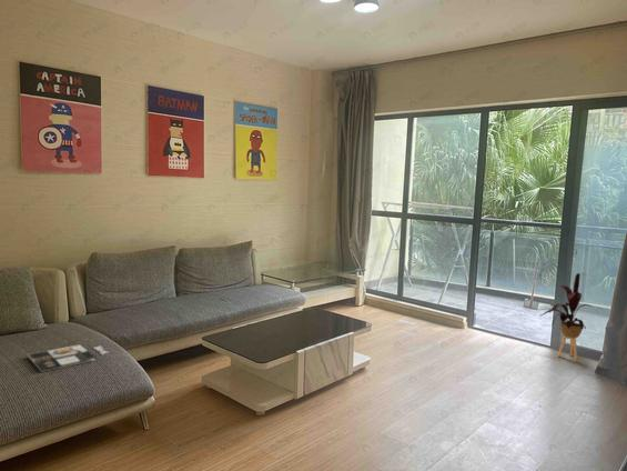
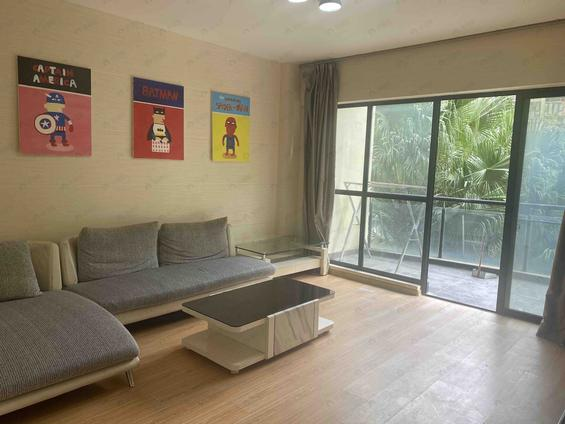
- house plant (566, 314)
- magazine (71, 354)
